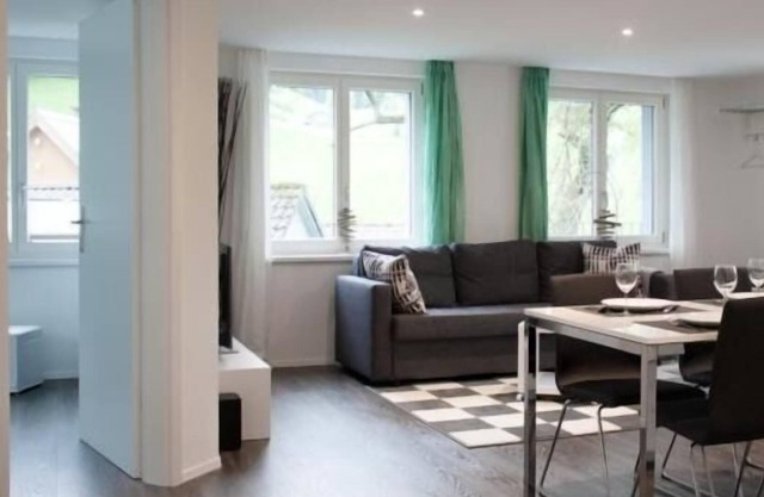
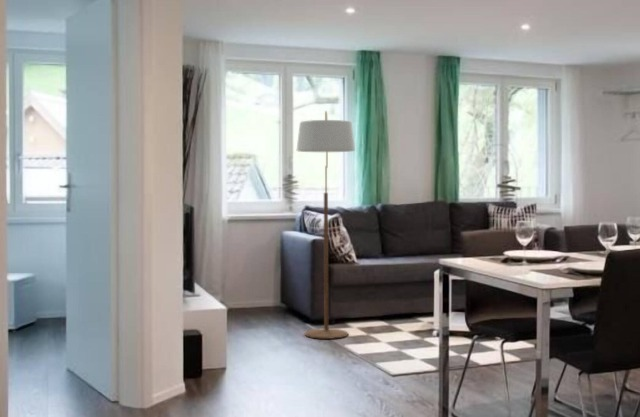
+ floor lamp (326, 222)
